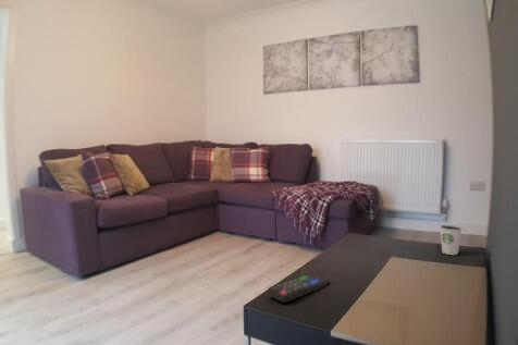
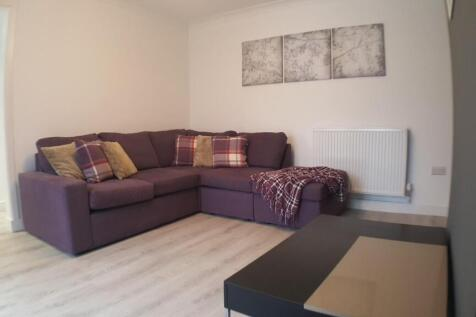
- remote control (298, 286)
- dixie cup (449, 239)
